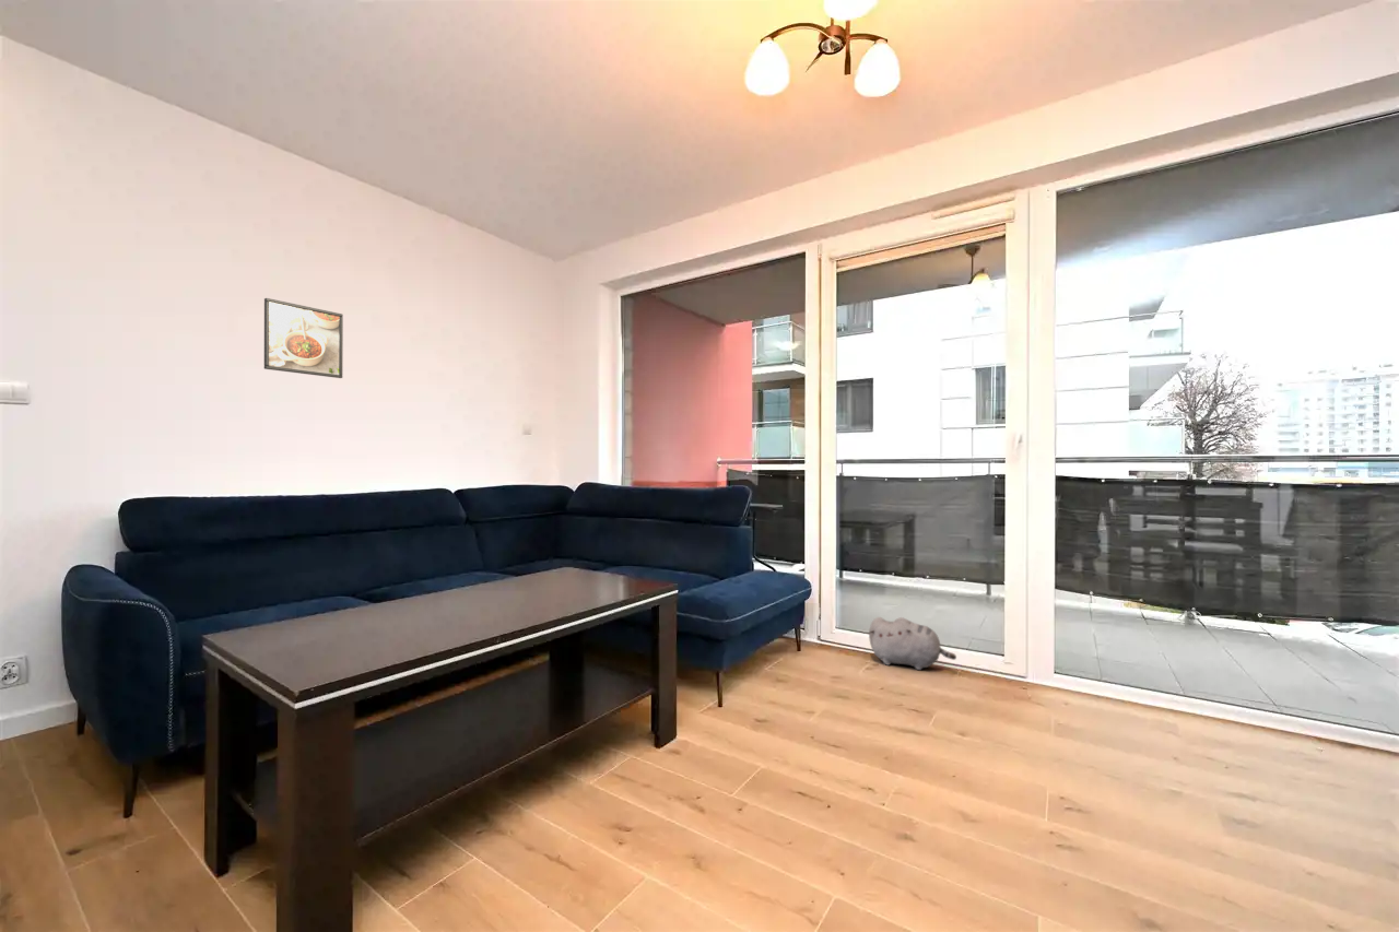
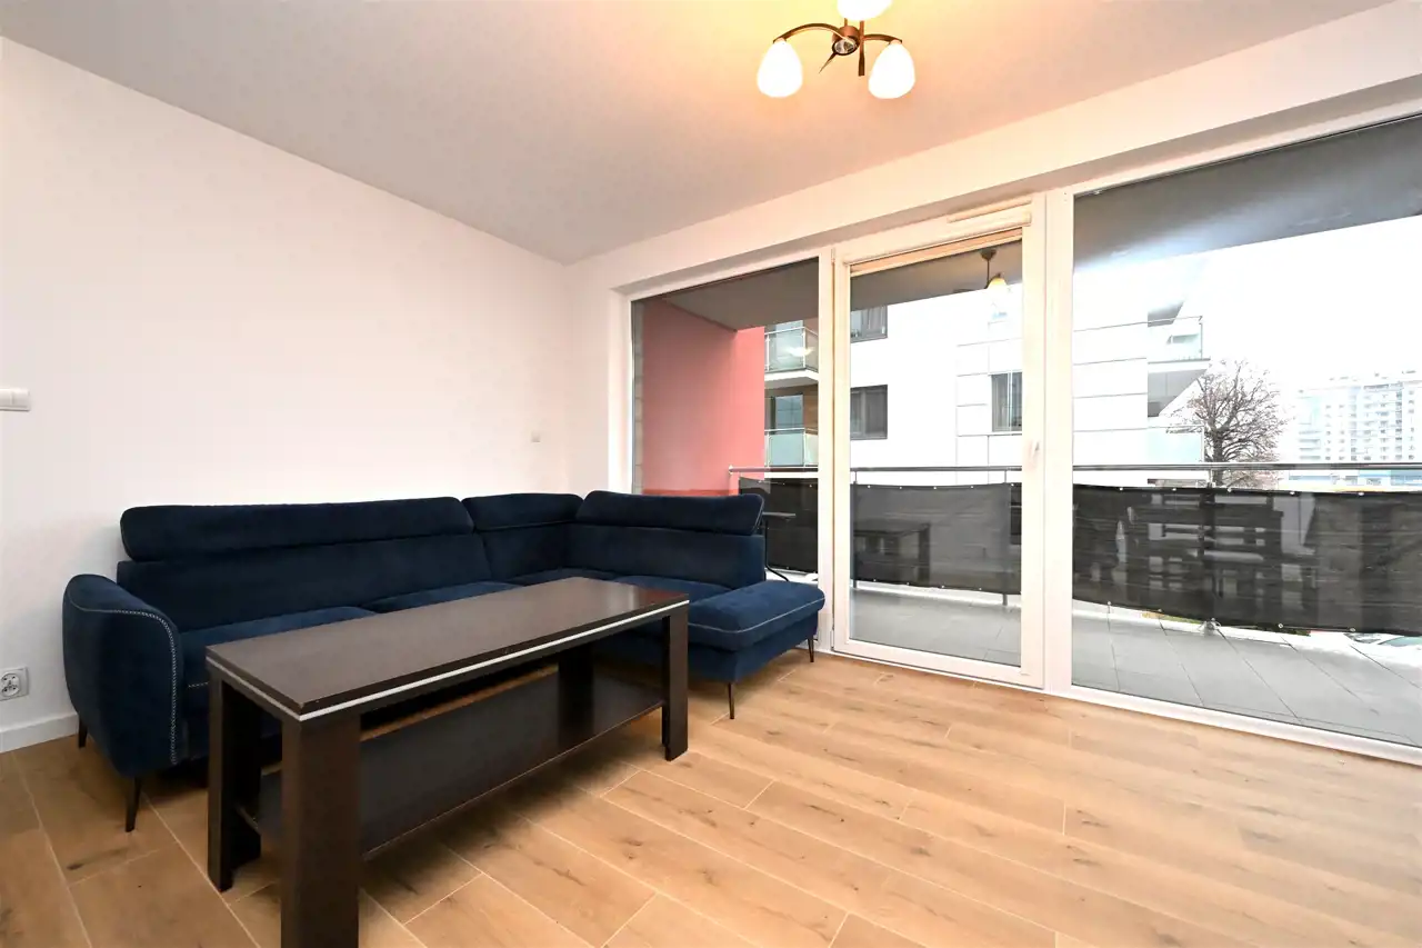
- plush toy (912, 641)
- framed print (305, 340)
